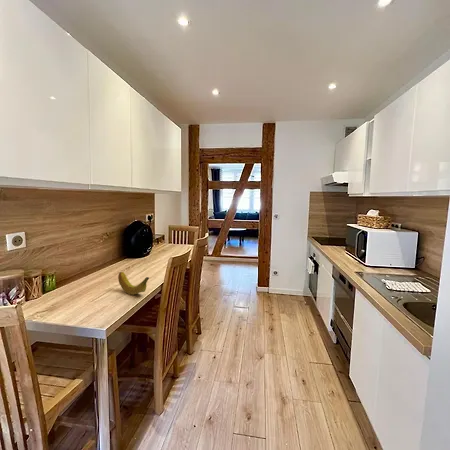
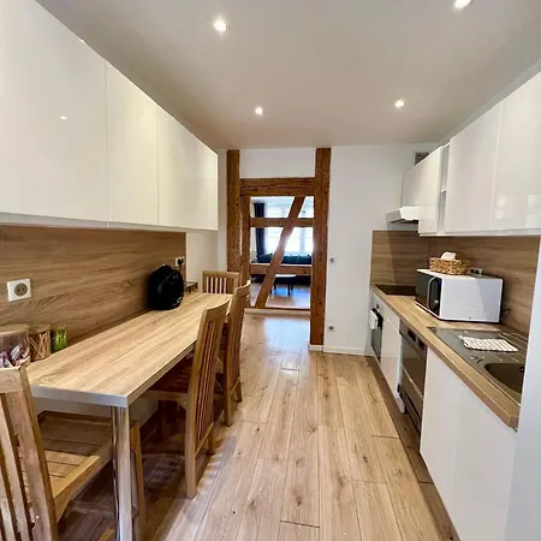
- fruit (131, 284)
